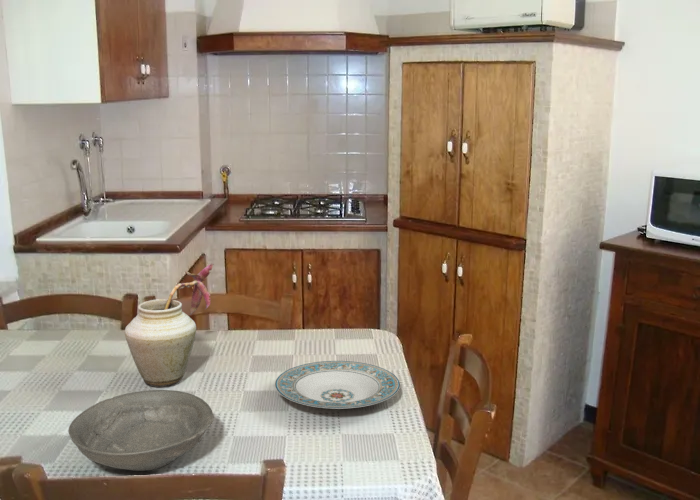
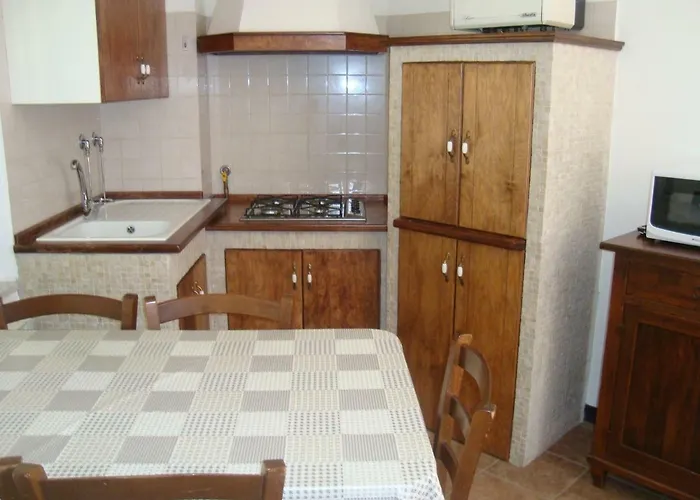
- bowl (143, 437)
- vase (172, 322)
- plate (337, 389)
